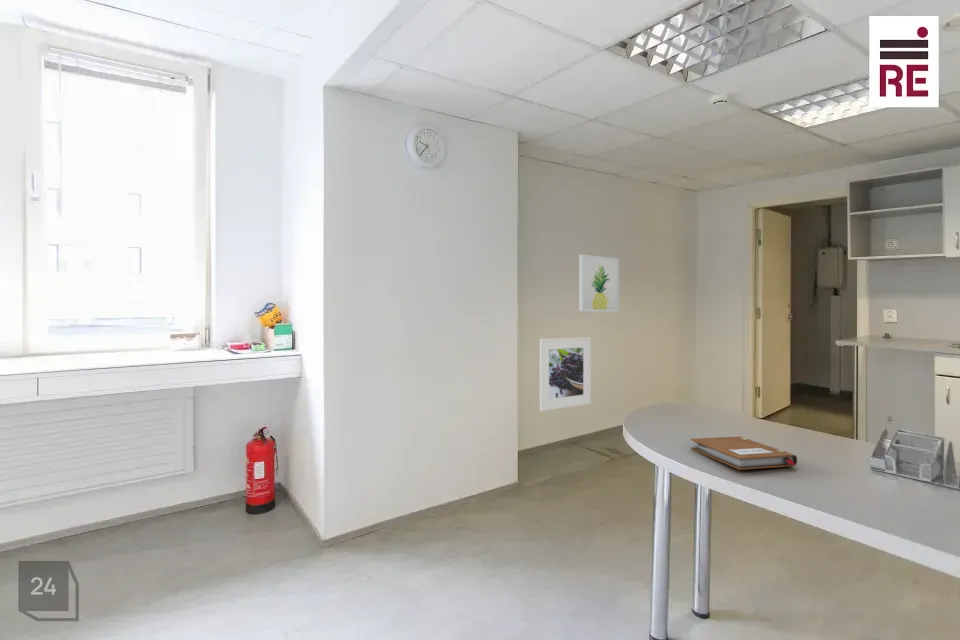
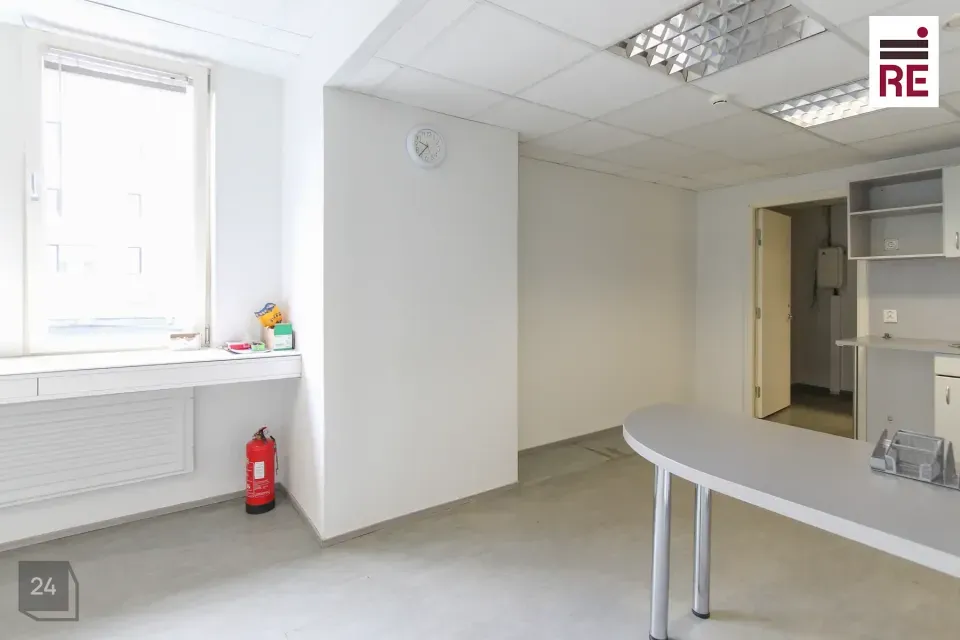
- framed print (566, 372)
- wall art (599, 284)
- notebook (742, 452)
